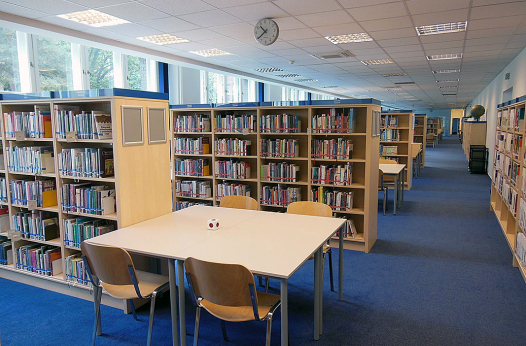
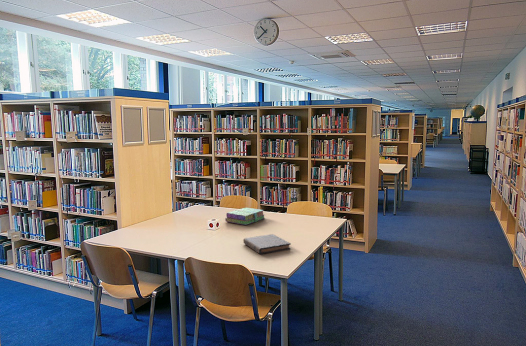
+ stack of books (245, 215)
+ book (266, 243)
